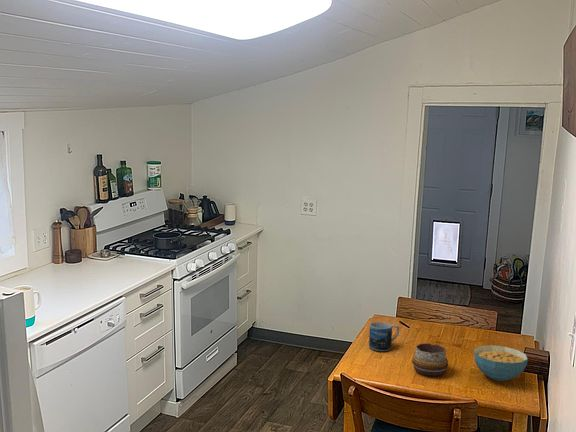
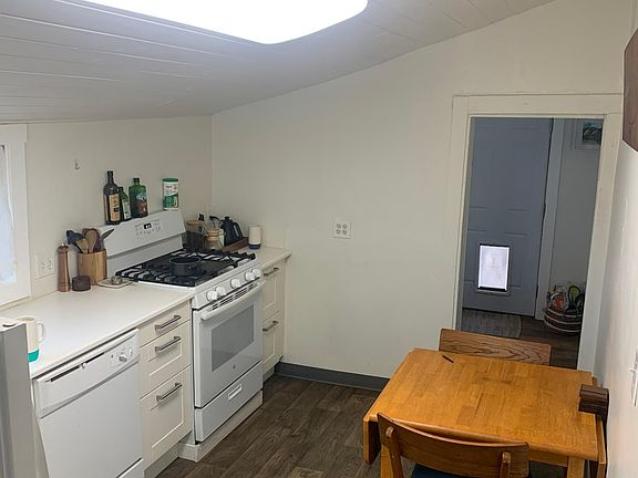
- cereal bowl (499, 366)
- mug (385, 335)
- decorative bowl (430, 359)
